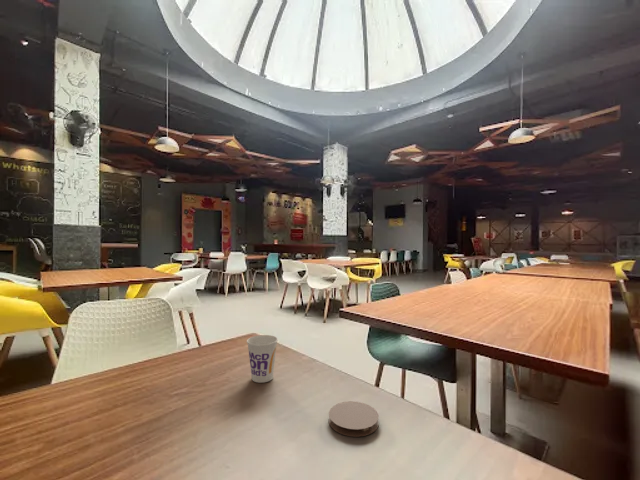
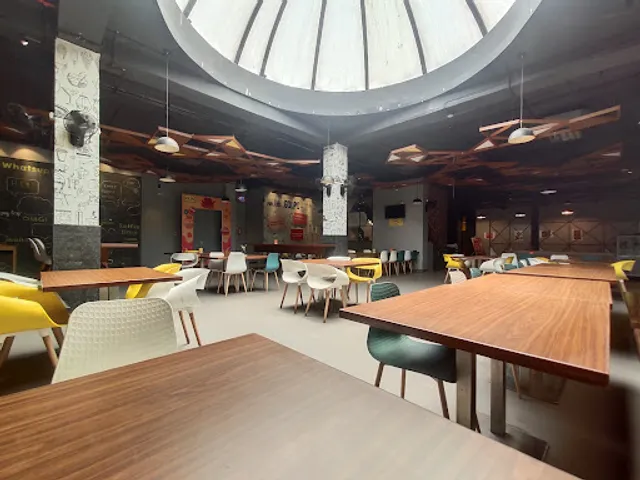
- coaster (353, 417)
- cup (262, 358)
